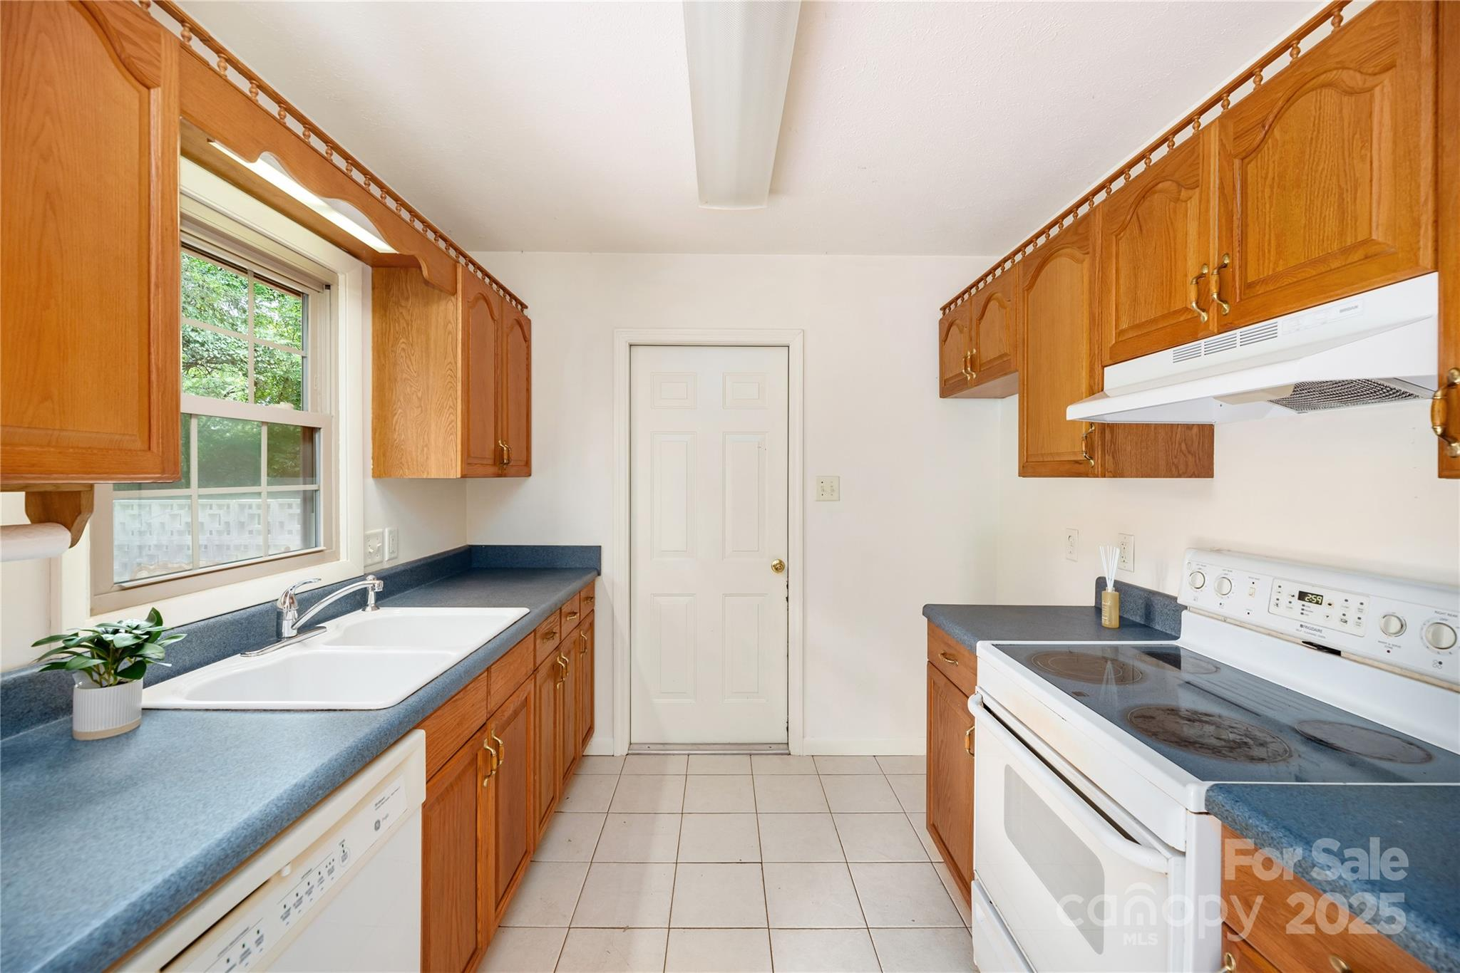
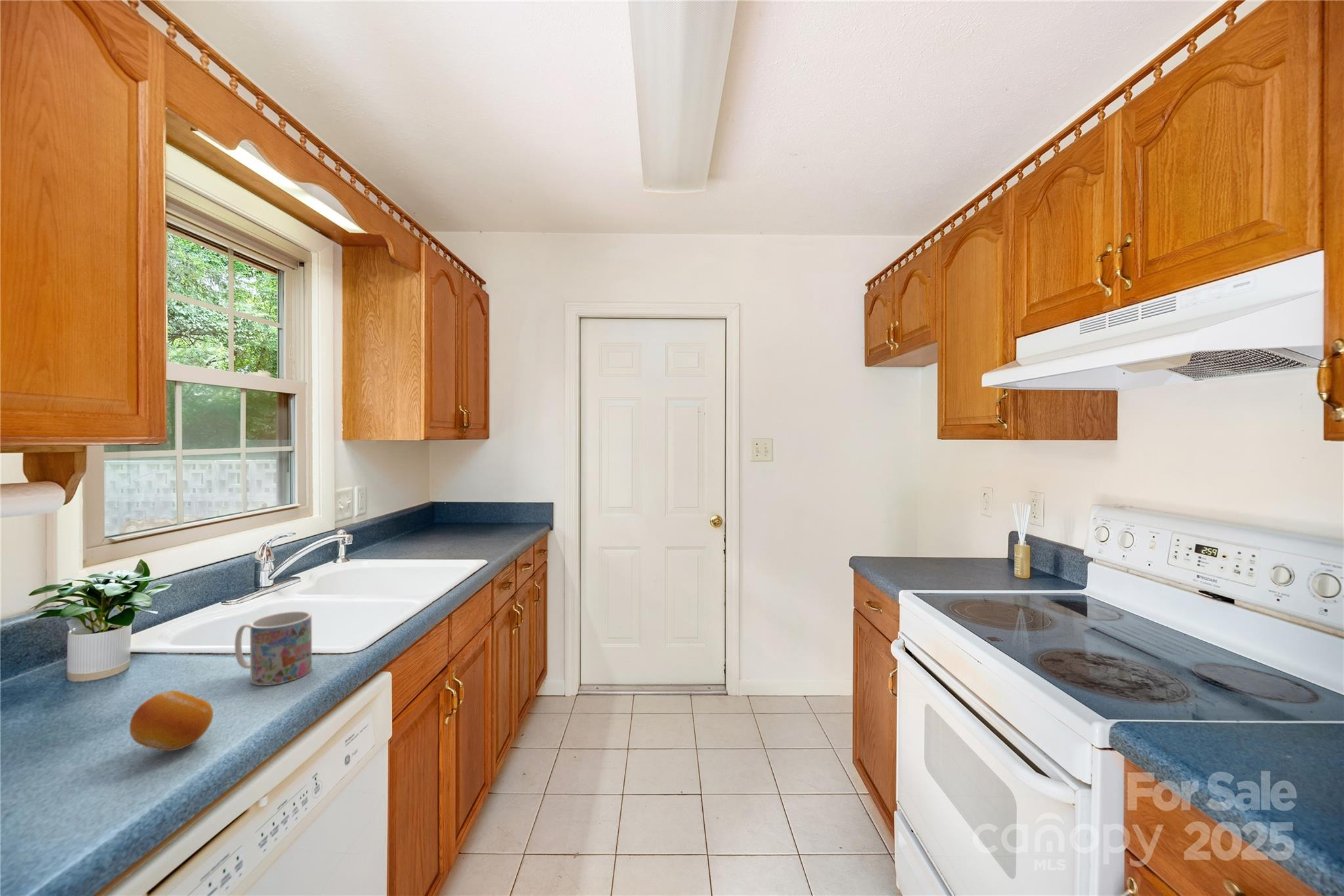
+ mug (272, 648)
+ fruit (173, 720)
